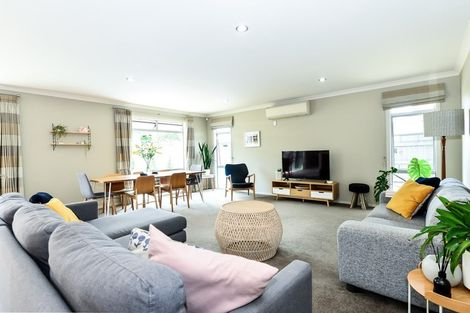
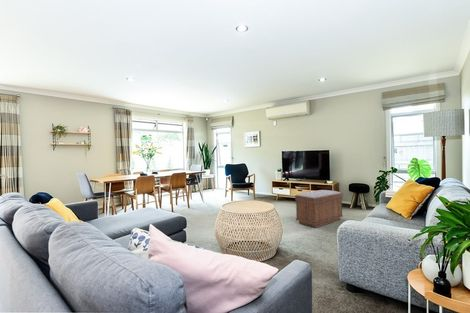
+ bench (319, 206)
